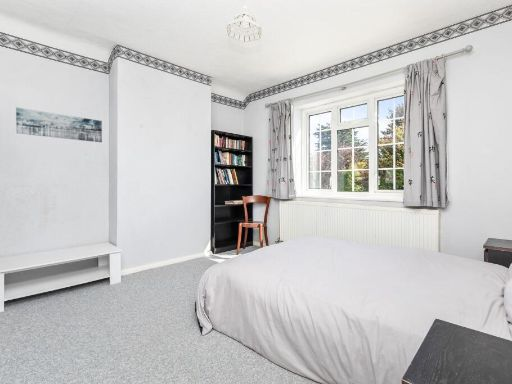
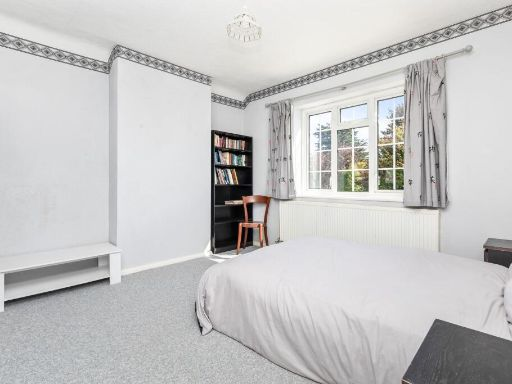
- wall art (62, 126)
